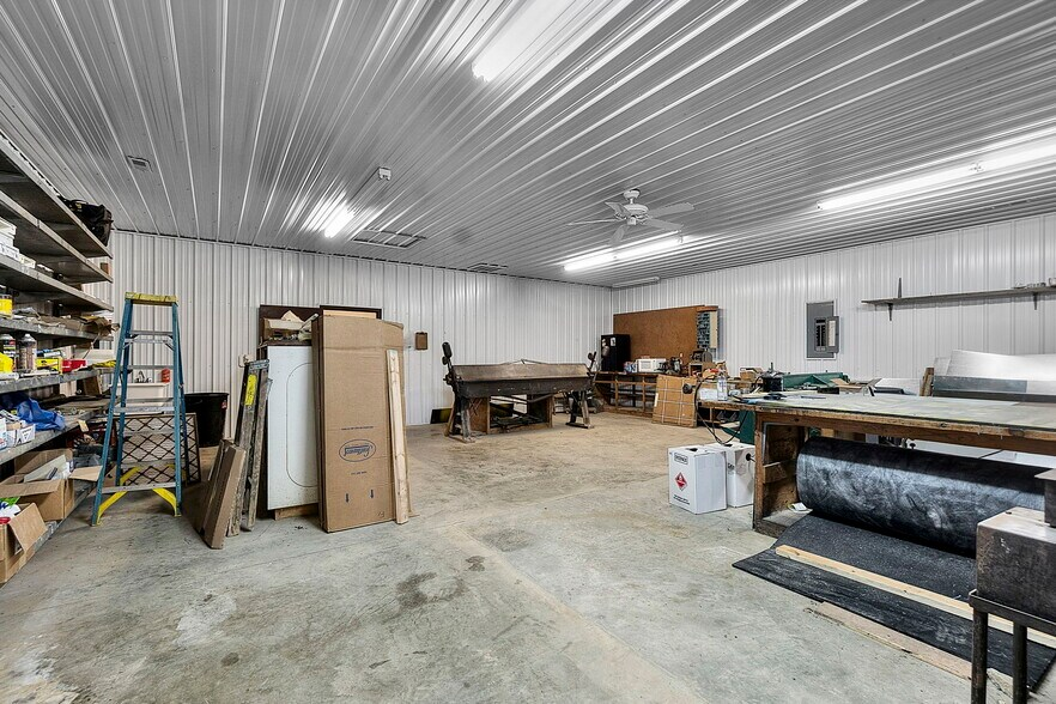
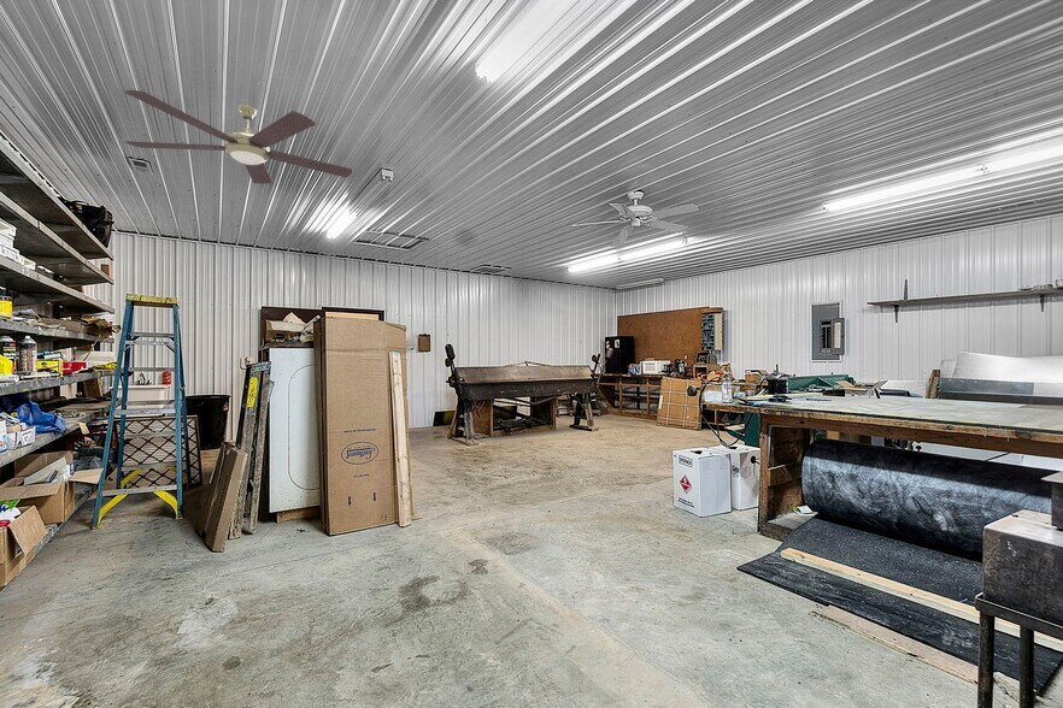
+ electric fan (247, 136)
